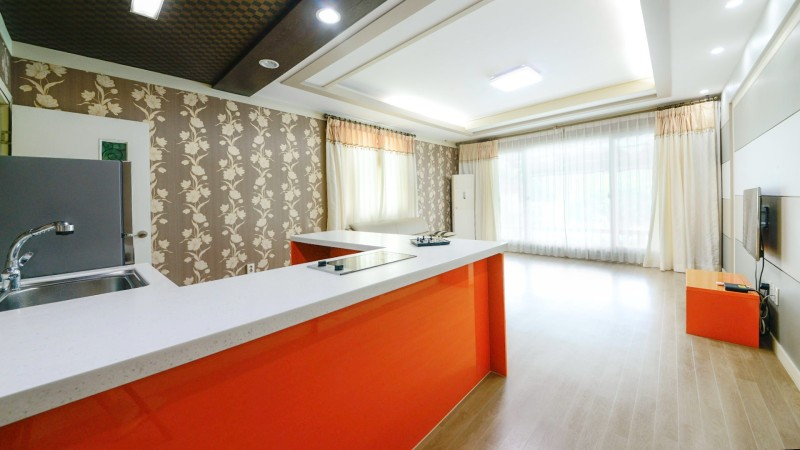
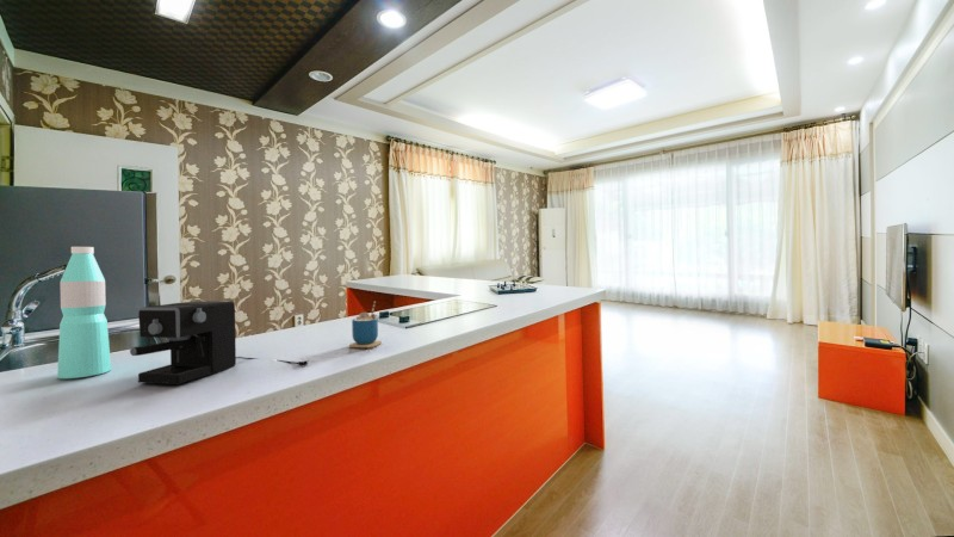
+ coffee maker (224, 338)
+ water bottle (83, 309)
+ cup (365, 322)
